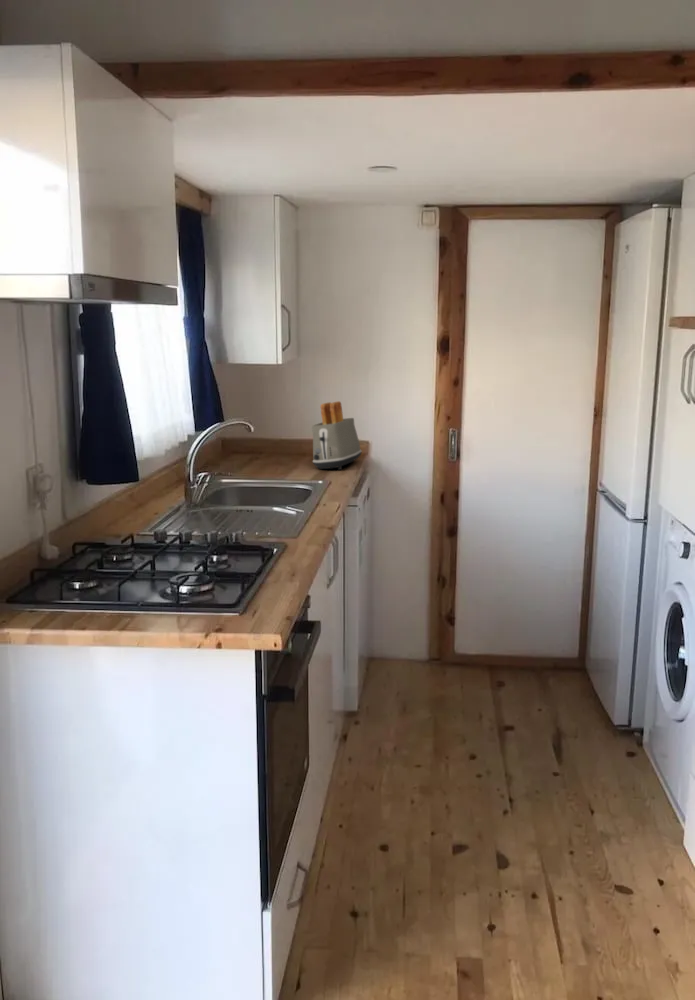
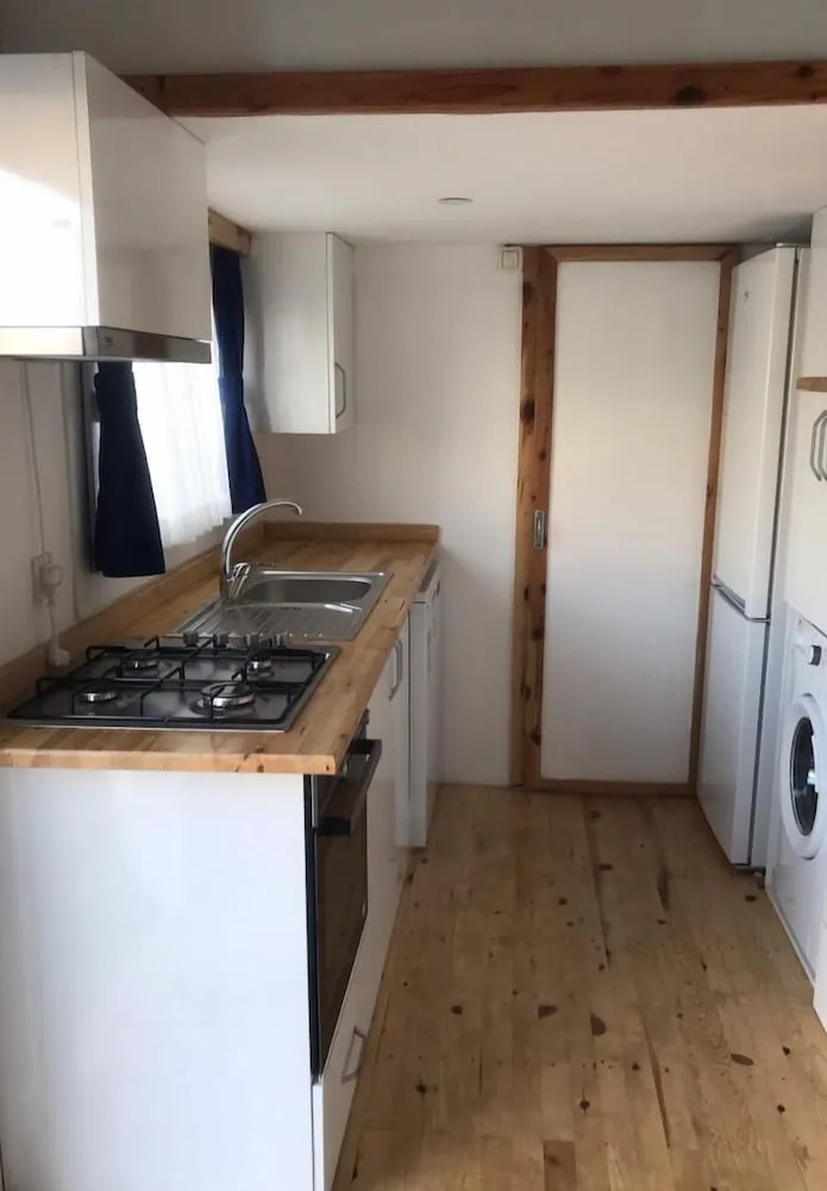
- toaster (337, 433)
